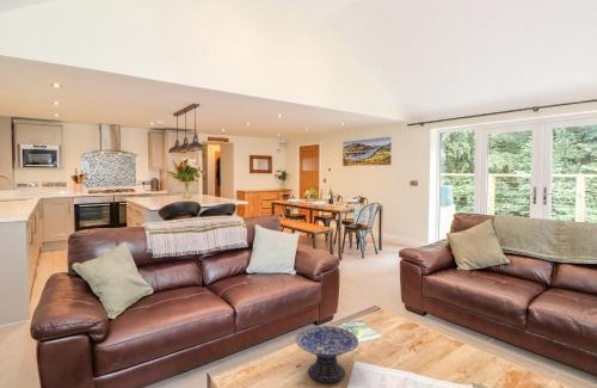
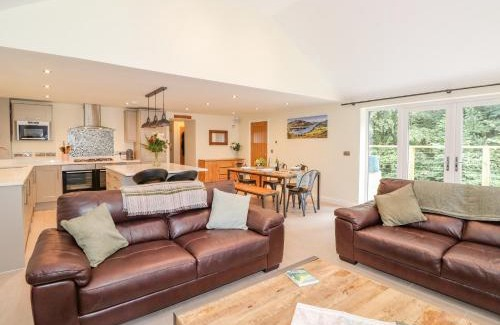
- decorative bowl (326, 355)
